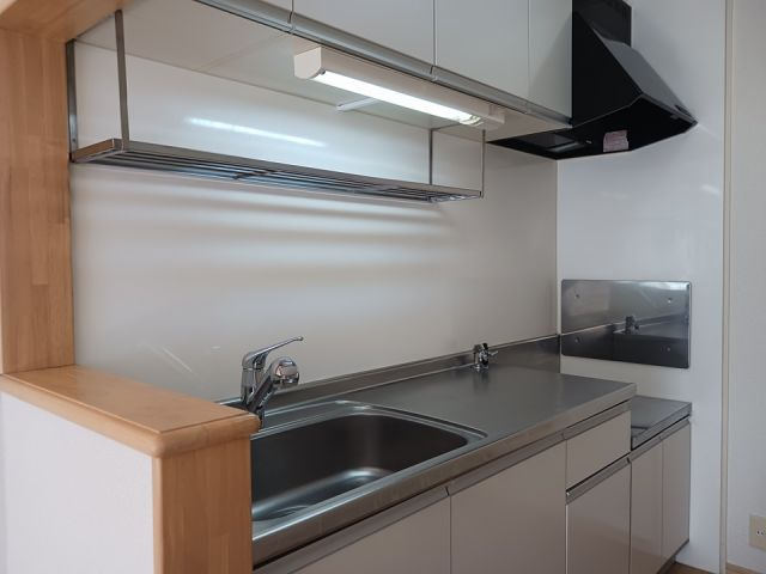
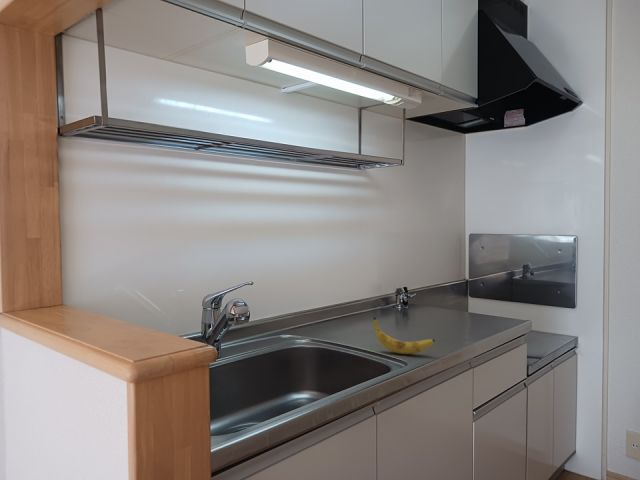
+ banana (402, 341)
